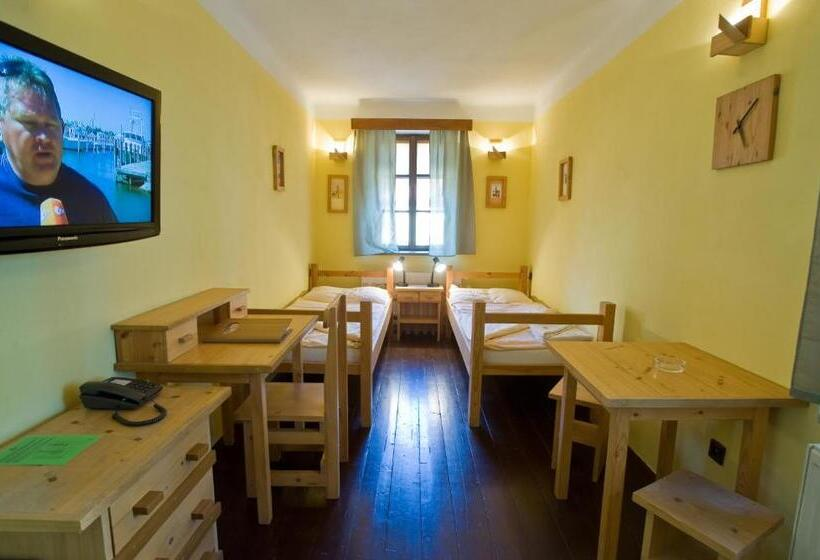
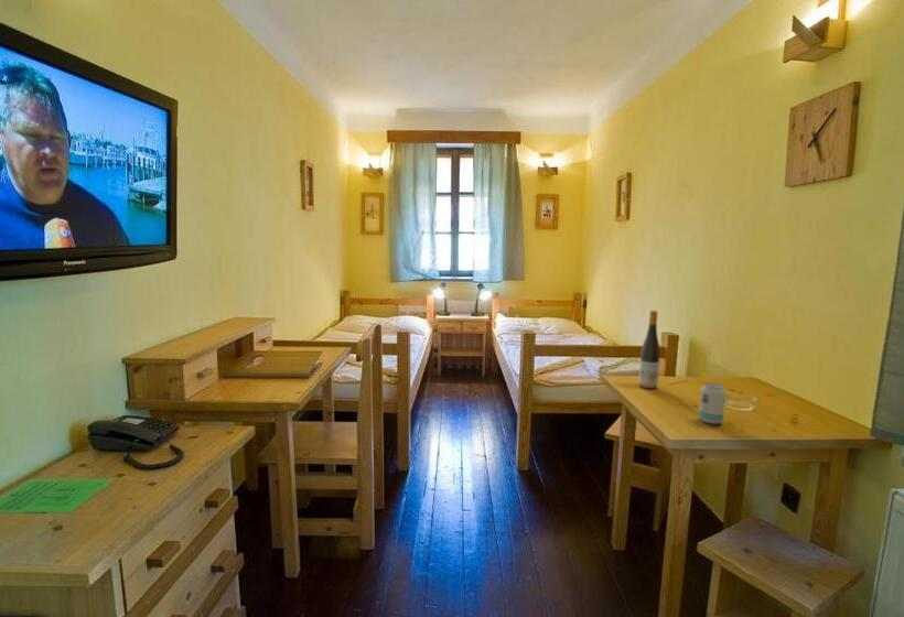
+ wine bottle (650, 348)
+ beverage can (712, 403)
